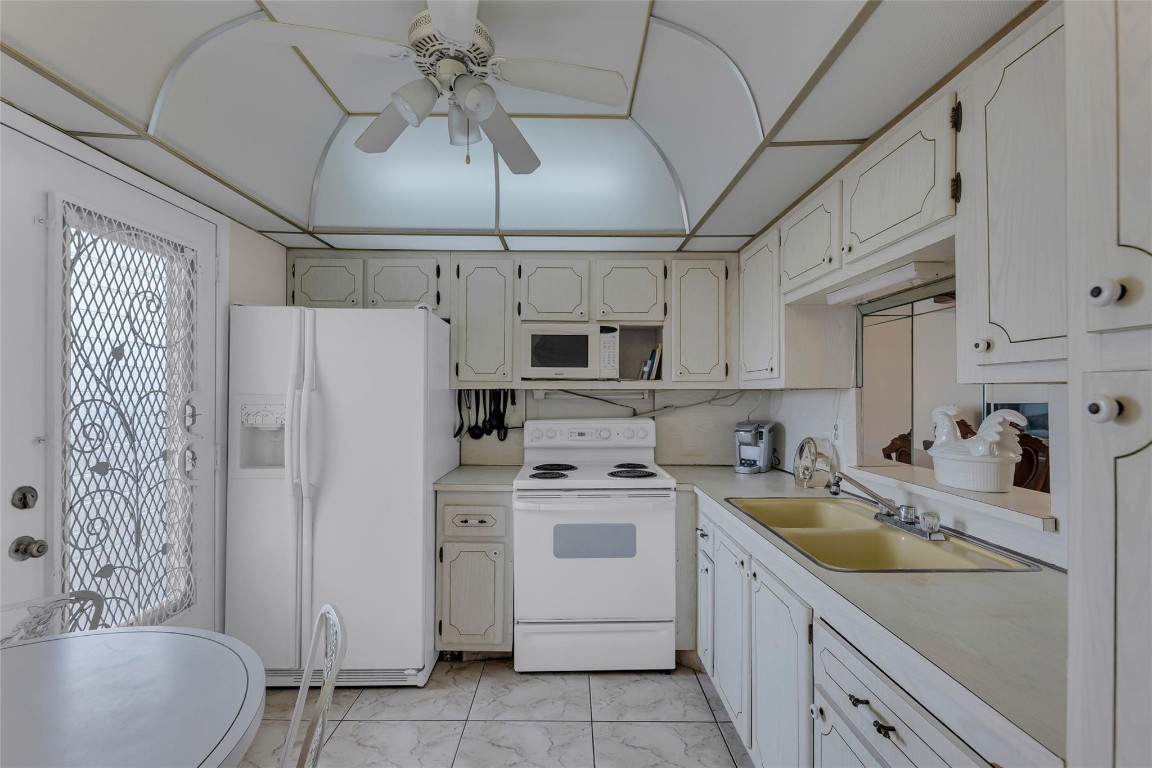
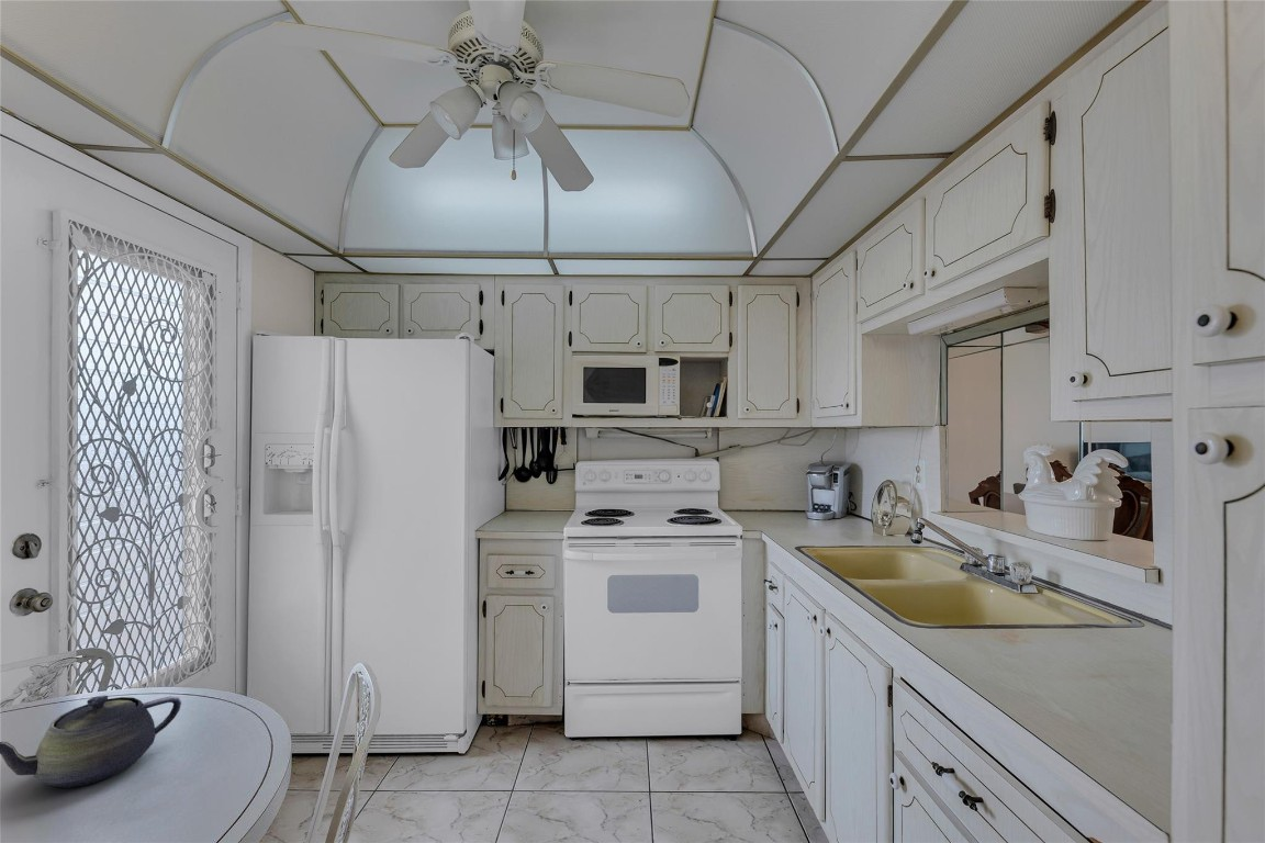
+ teapot (90, 734)
